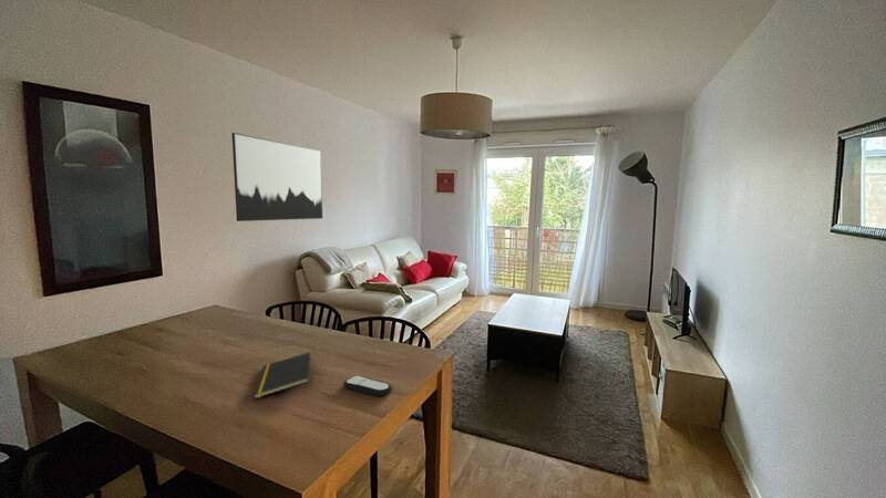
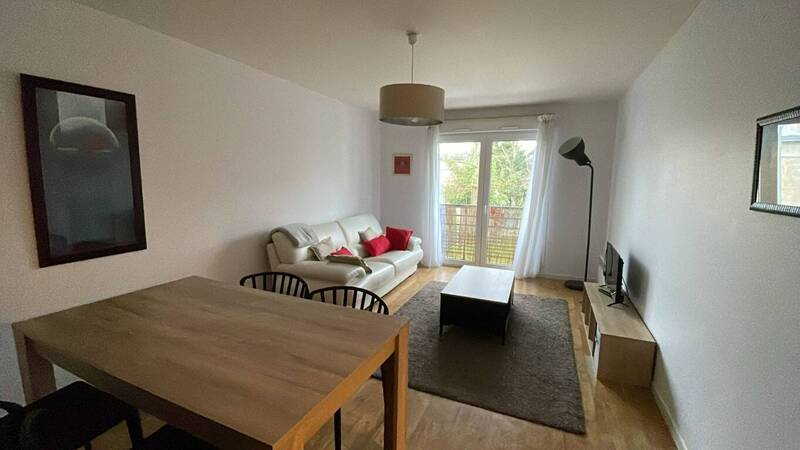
- notepad (285, 373)
- wall art (284, 181)
- remote control (368, 385)
